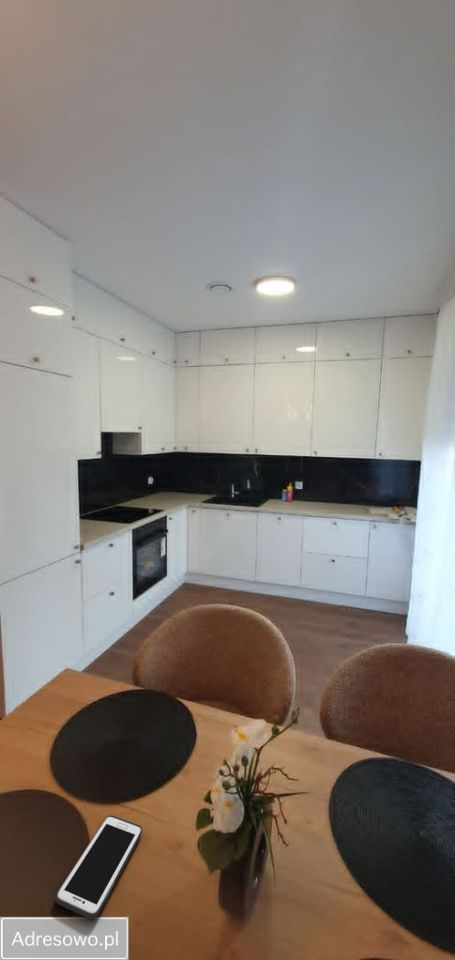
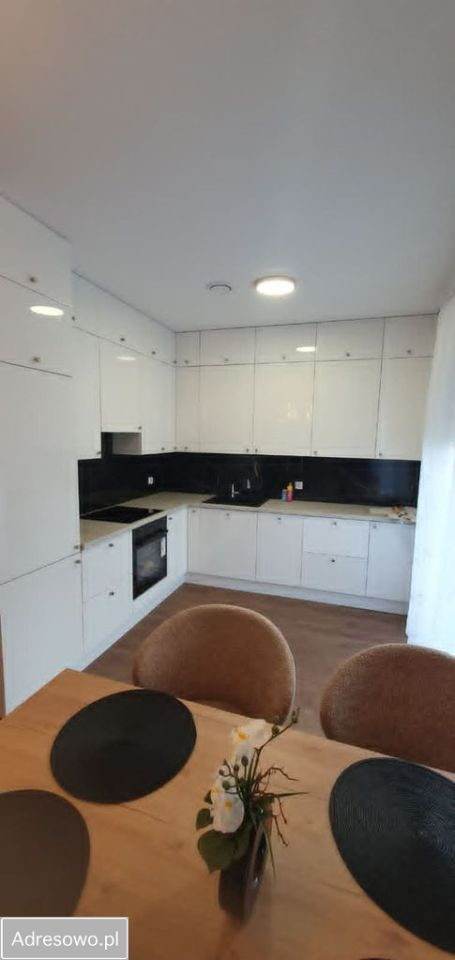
- cell phone (102, 861)
